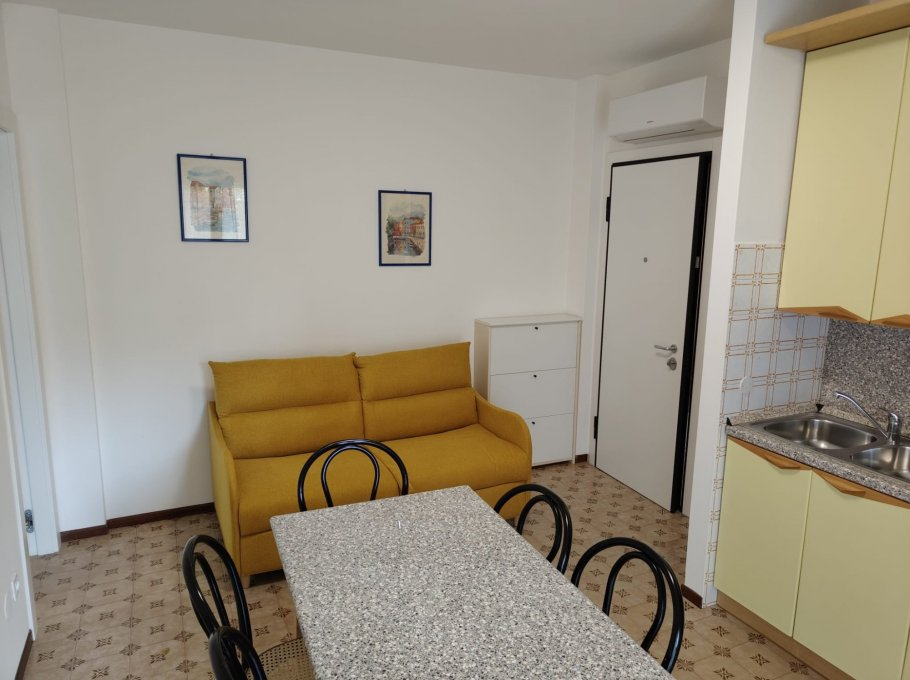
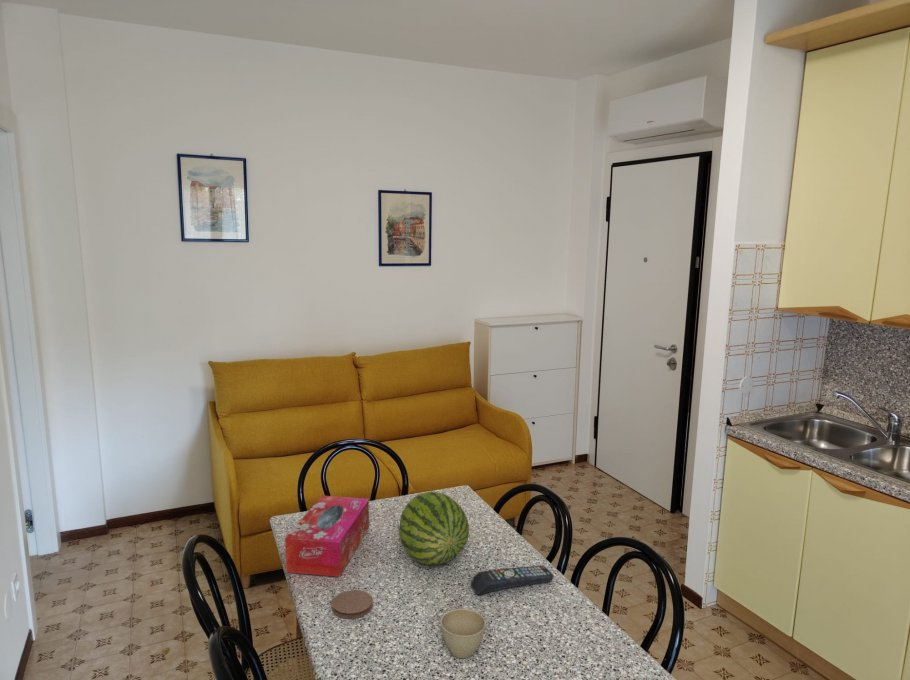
+ flower pot (462, 636)
+ remote control (512, 578)
+ coaster (352, 604)
+ tissue box (330, 532)
+ fruit (433, 527)
